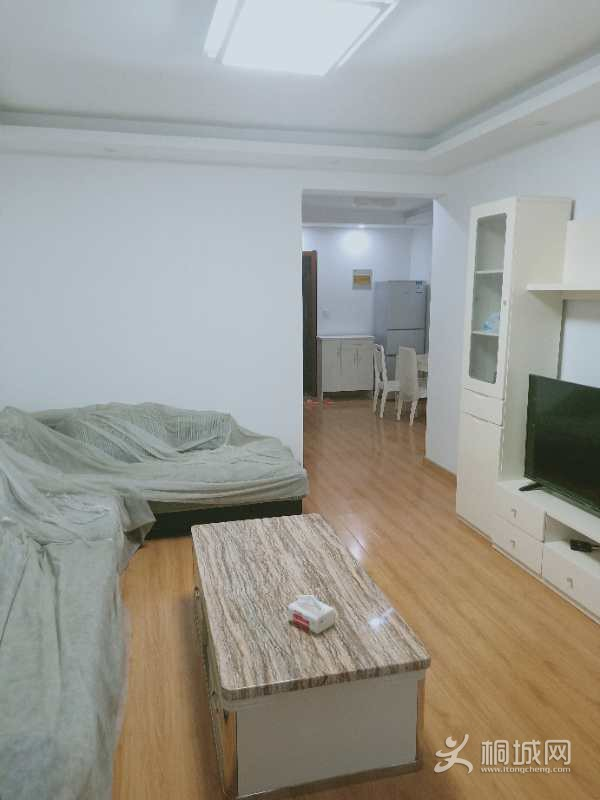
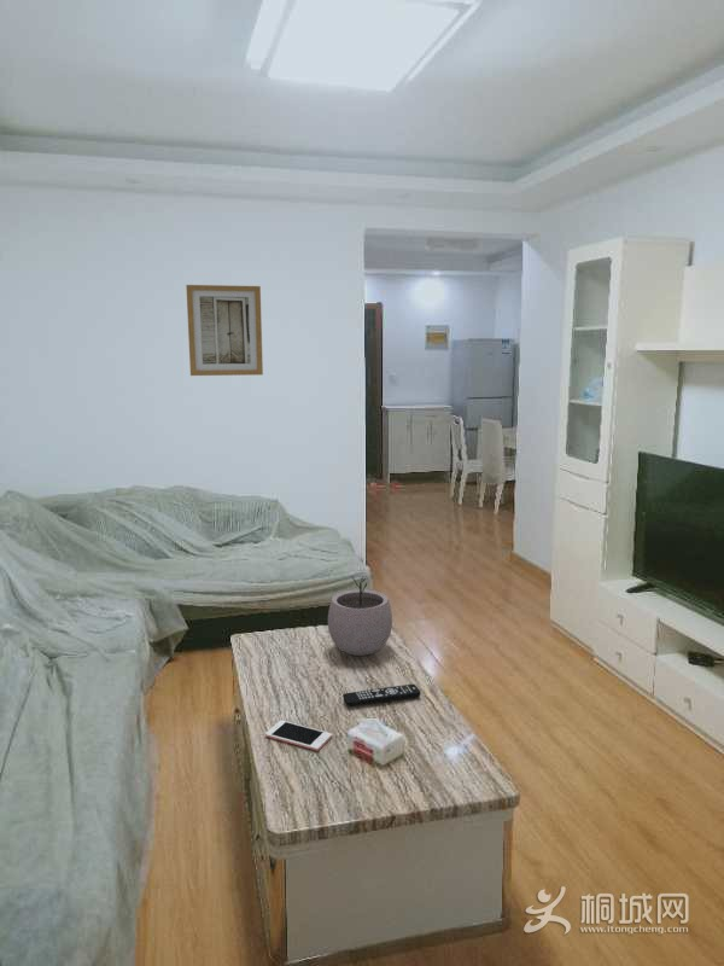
+ cell phone (298, 734)
+ plant pot (360, 613)
+ wall art (224, 331)
+ remote control (381, 696)
